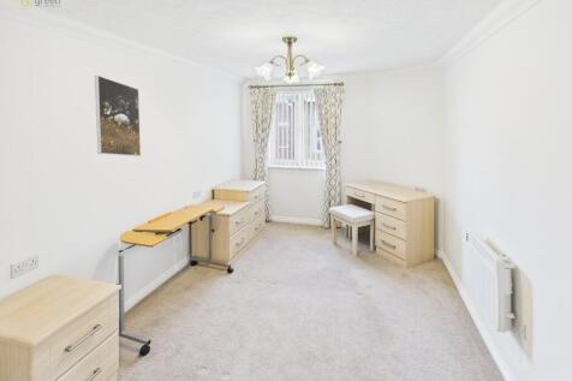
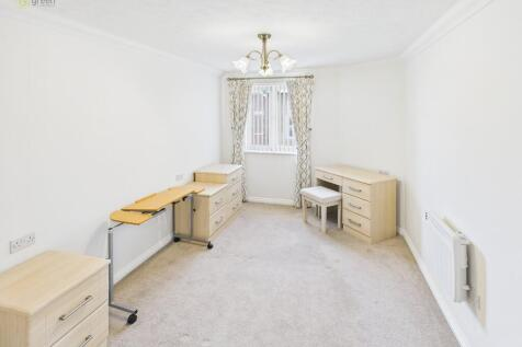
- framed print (119, 119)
